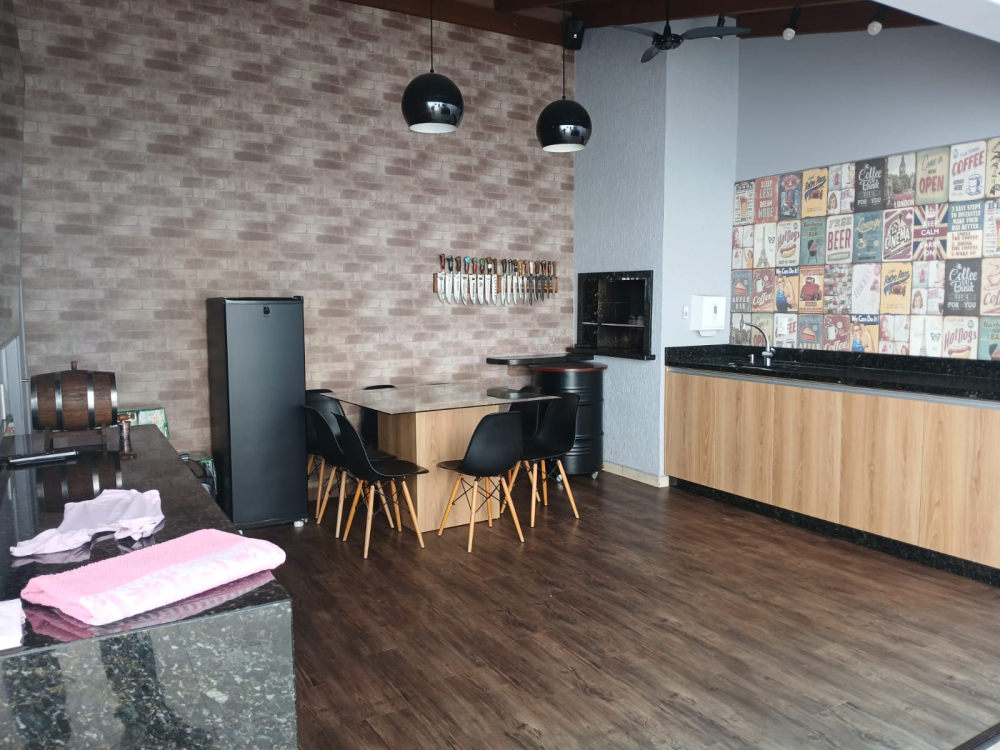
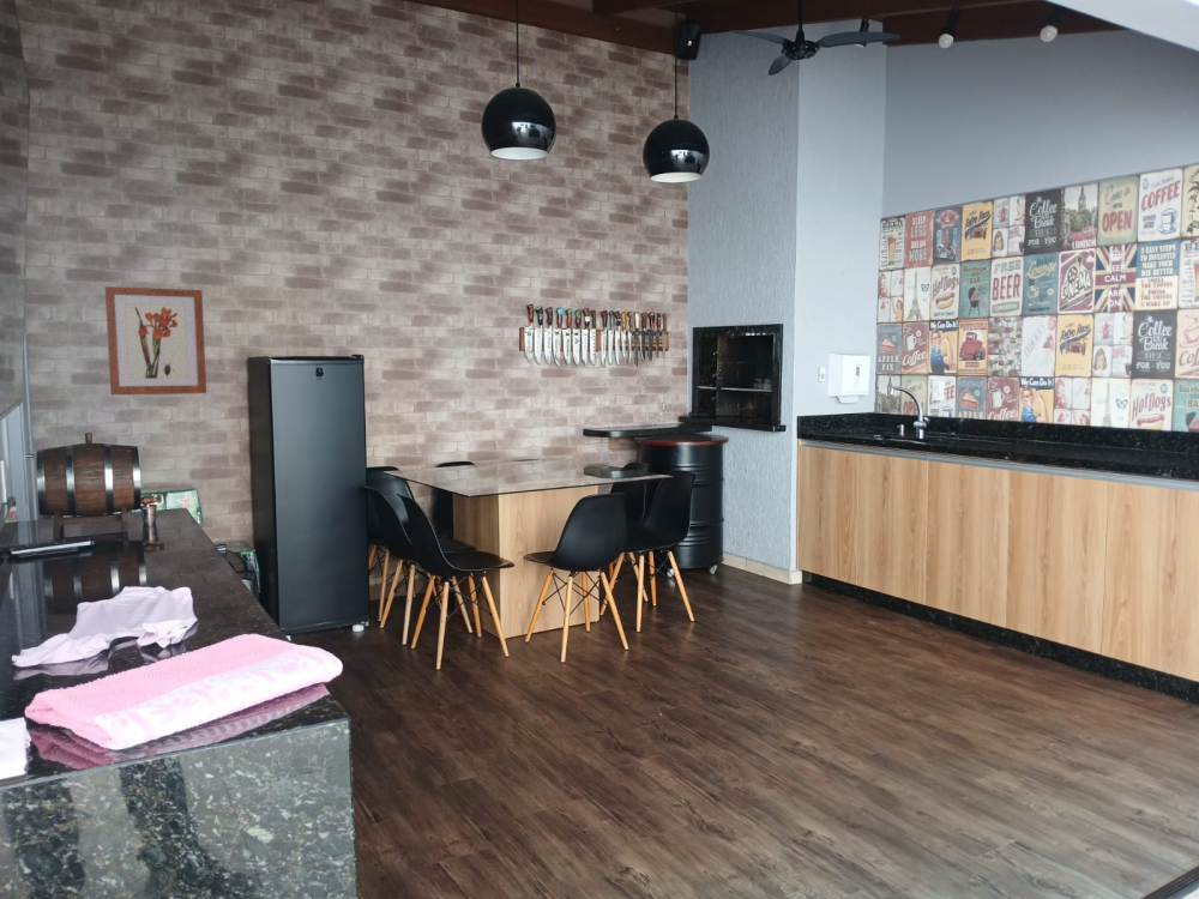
+ wall art (157, 342)
